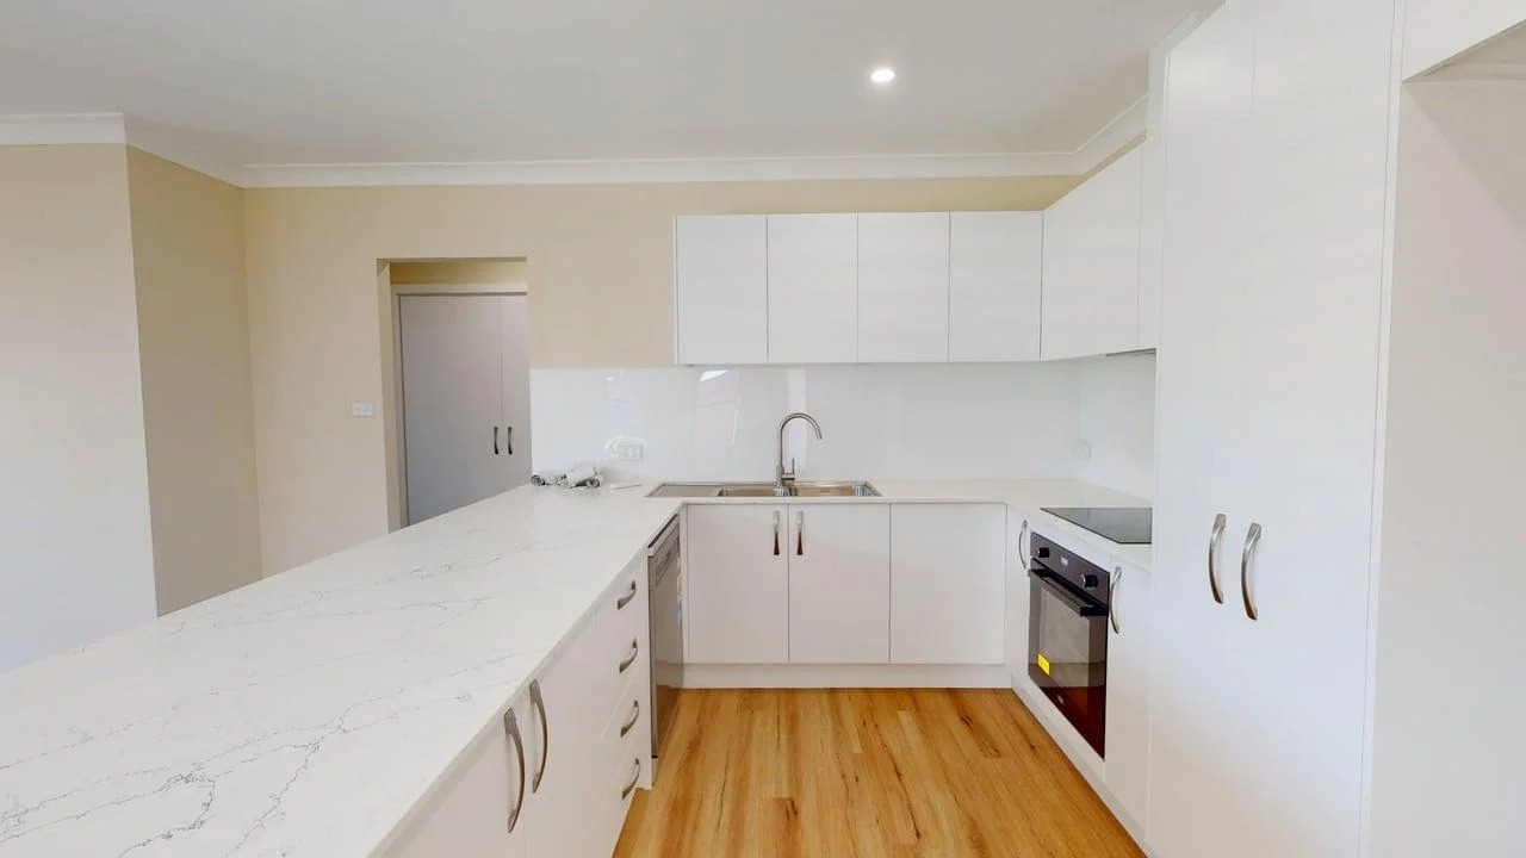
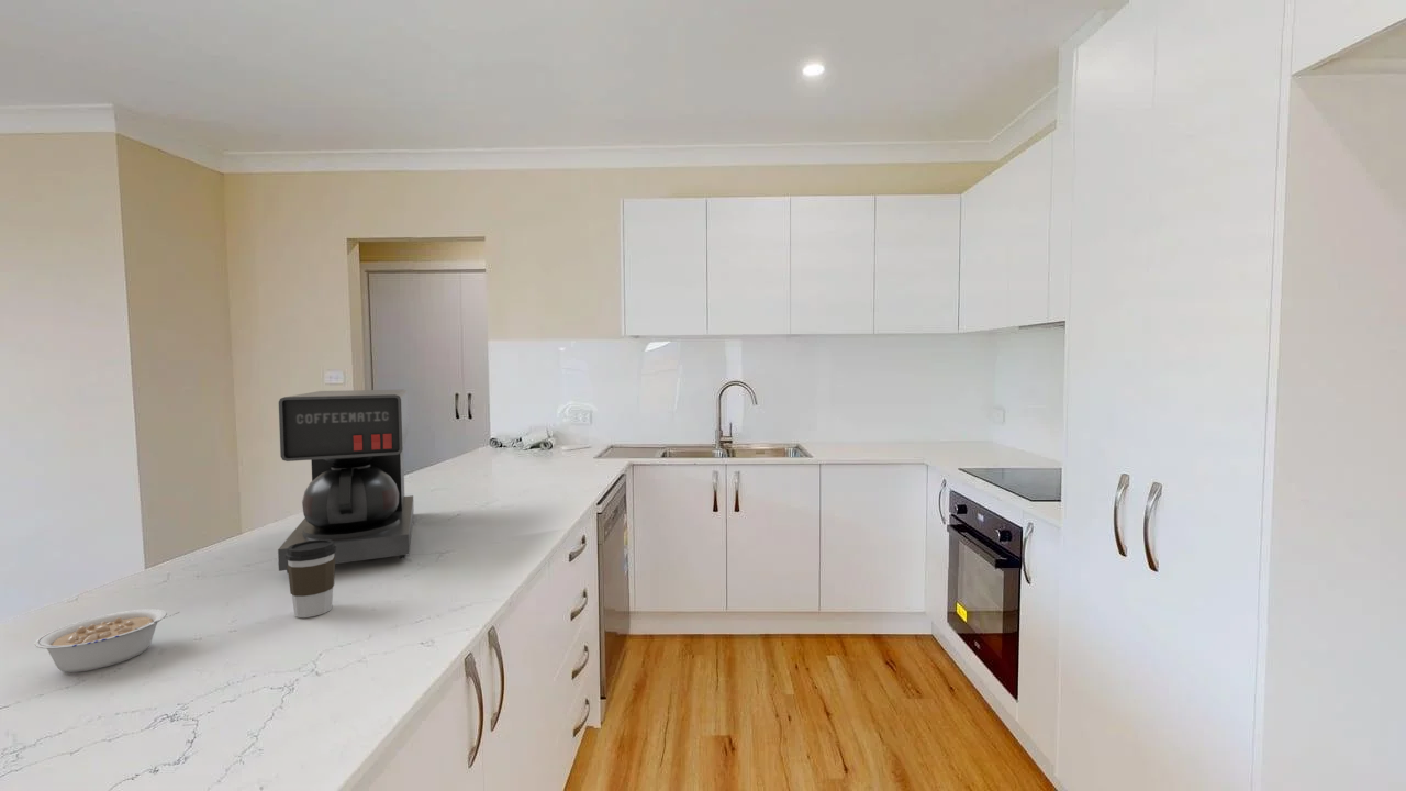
+ coffee cup (312, 578)
+ legume (110, 637)
+ coffee maker (356, 467)
